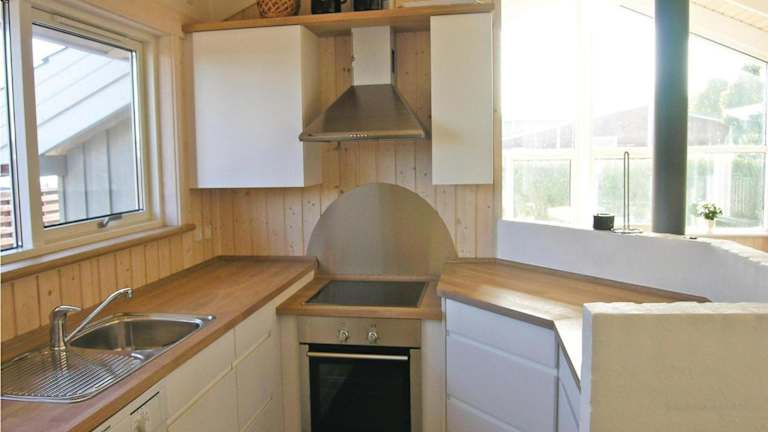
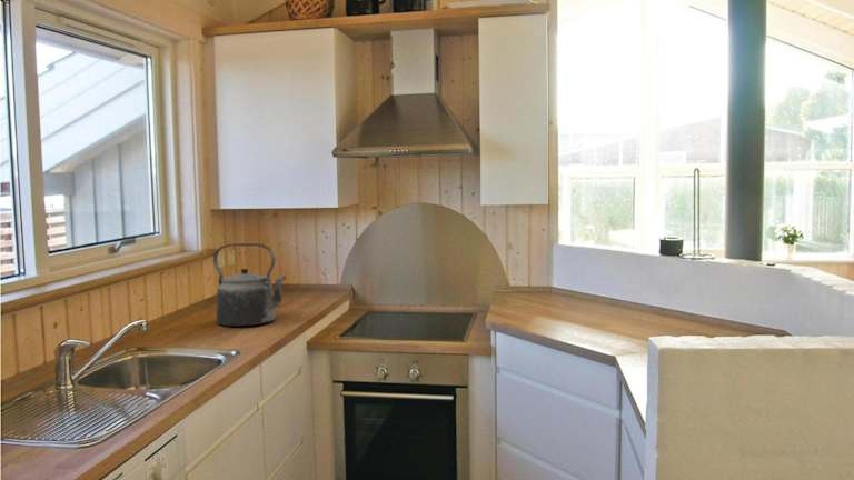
+ kettle (250, 282)
